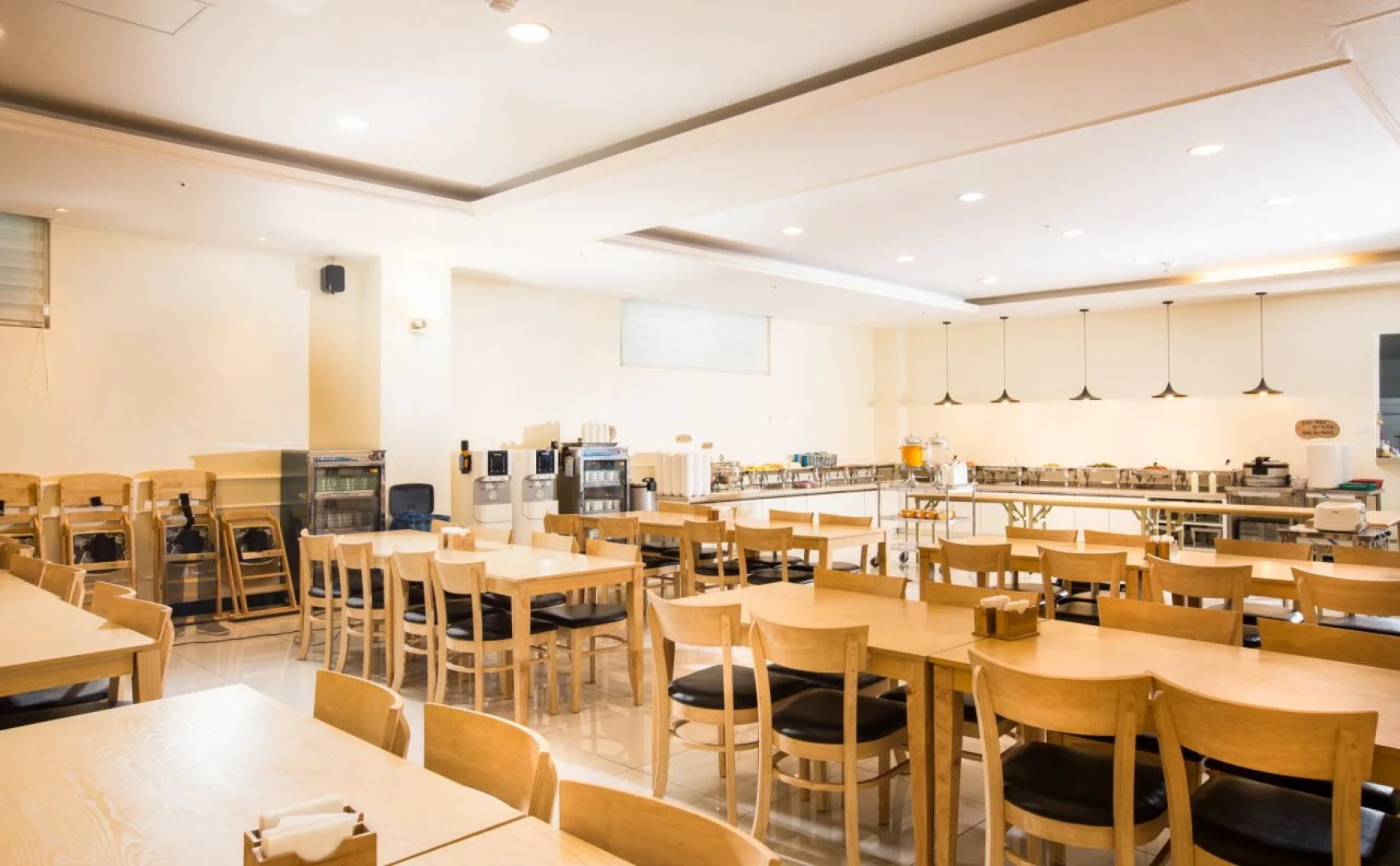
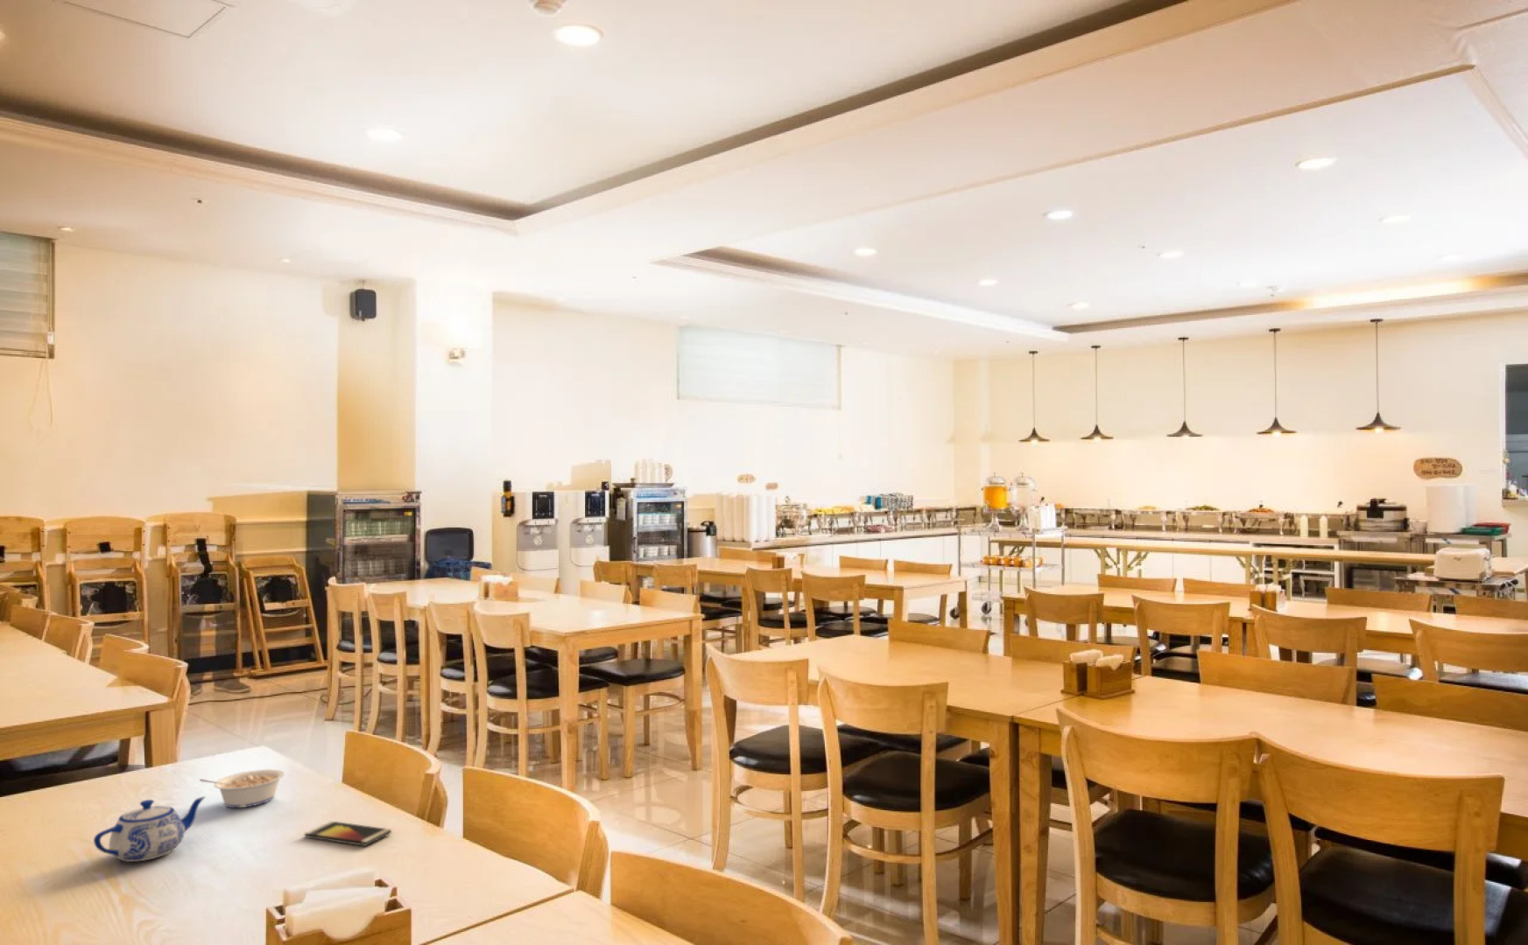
+ legume (247, 788)
+ smartphone (348, 833)
+ teapot (153, 825)
